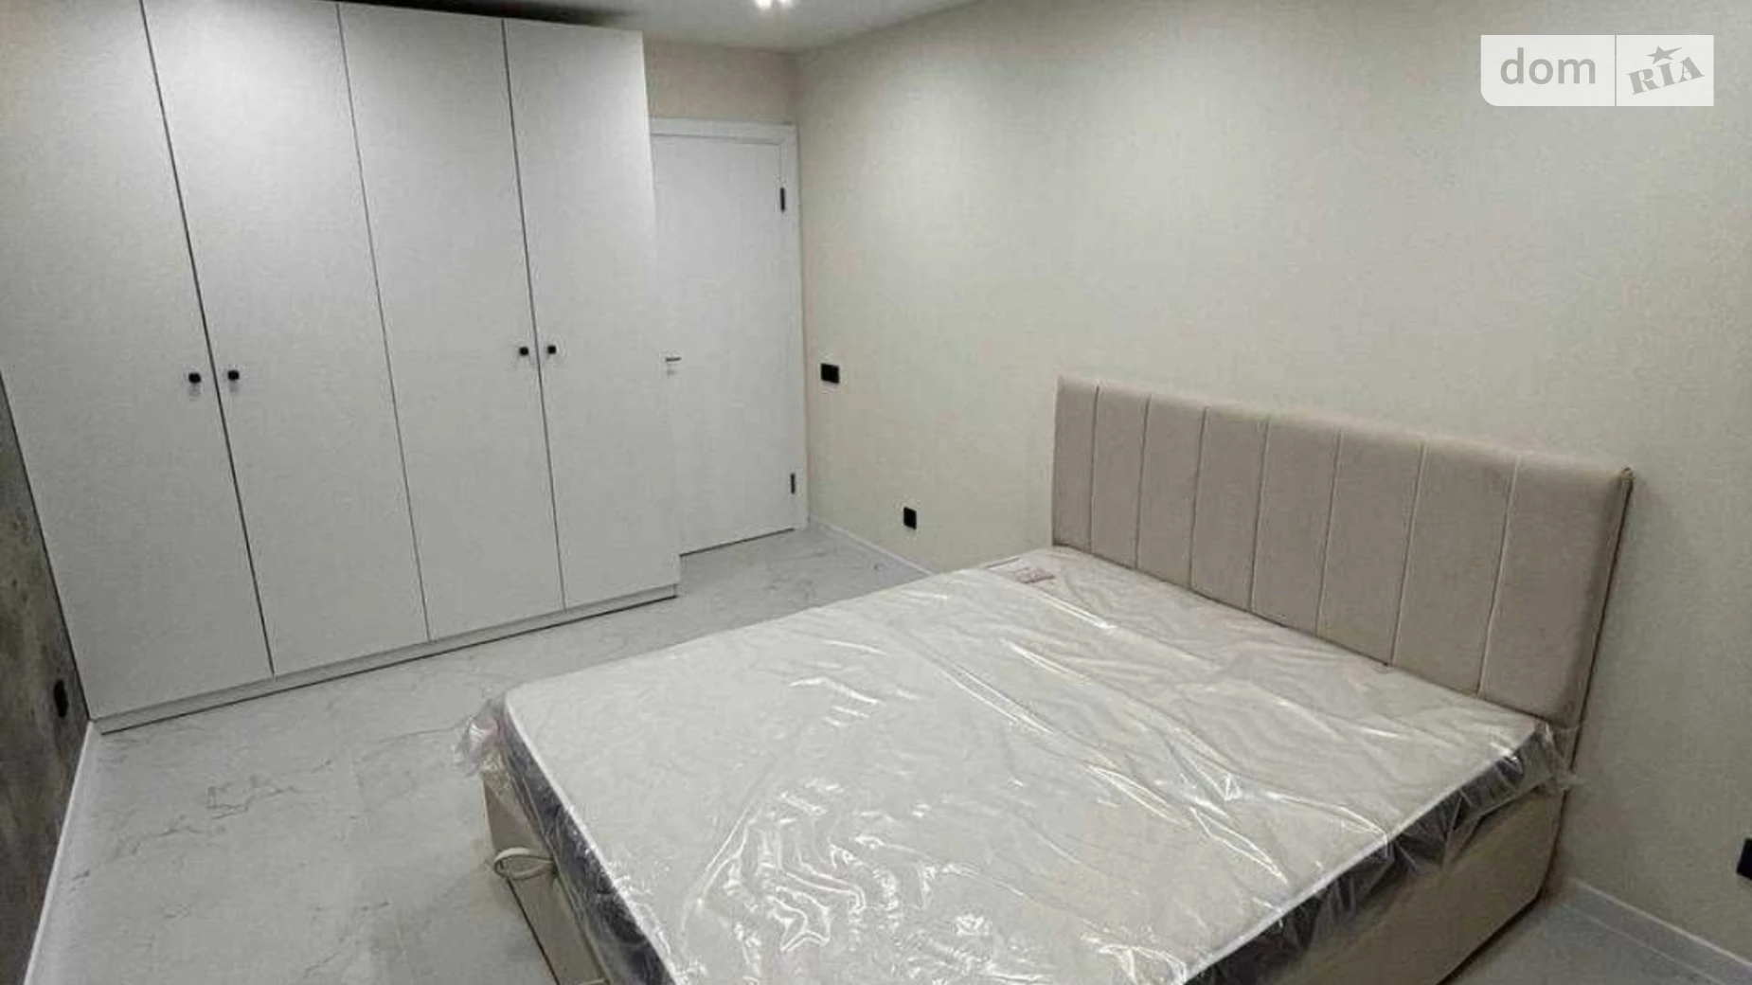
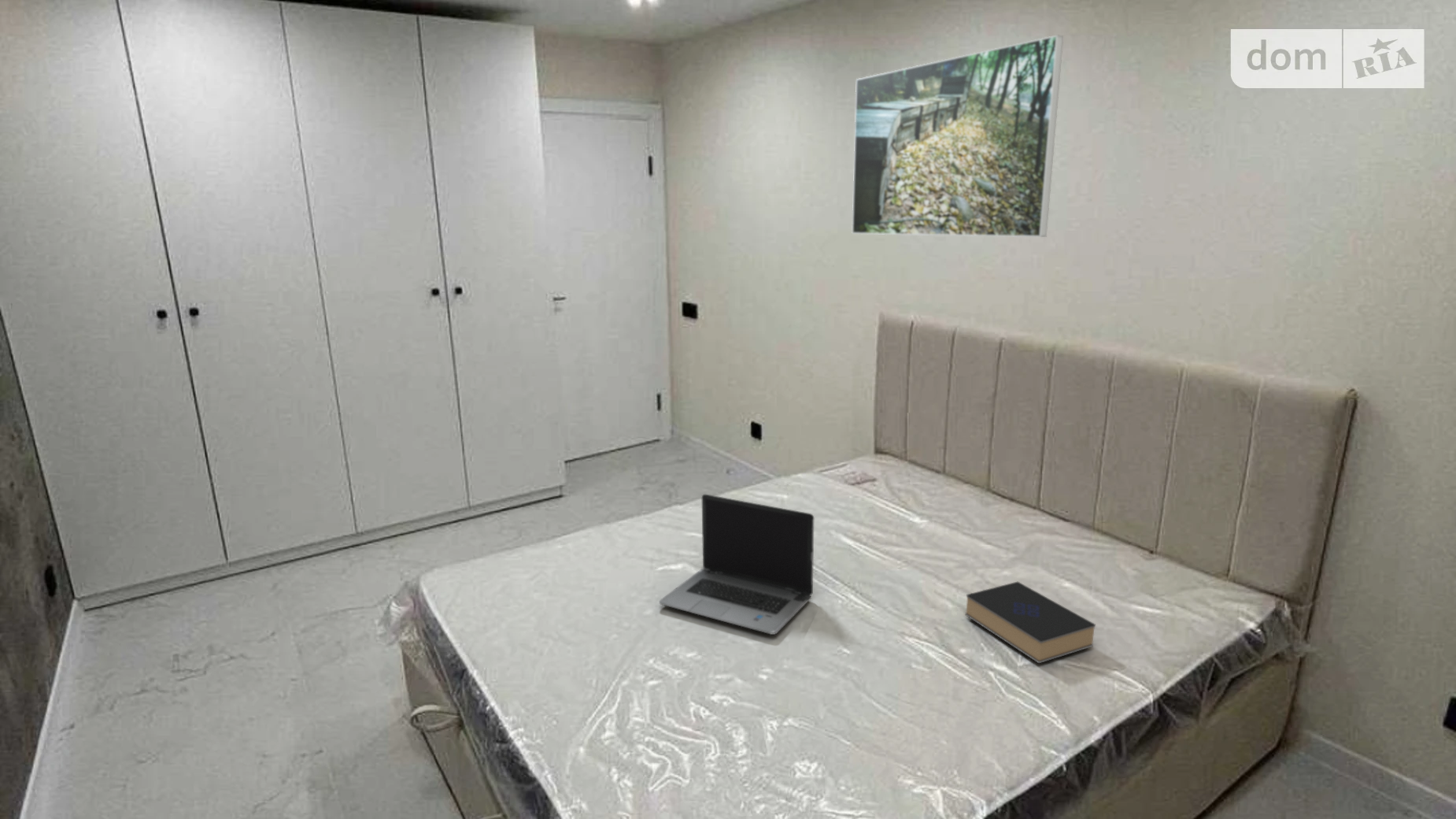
+ book (1027, 621)
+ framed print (941, 150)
+ laptop computer (736, 561)
